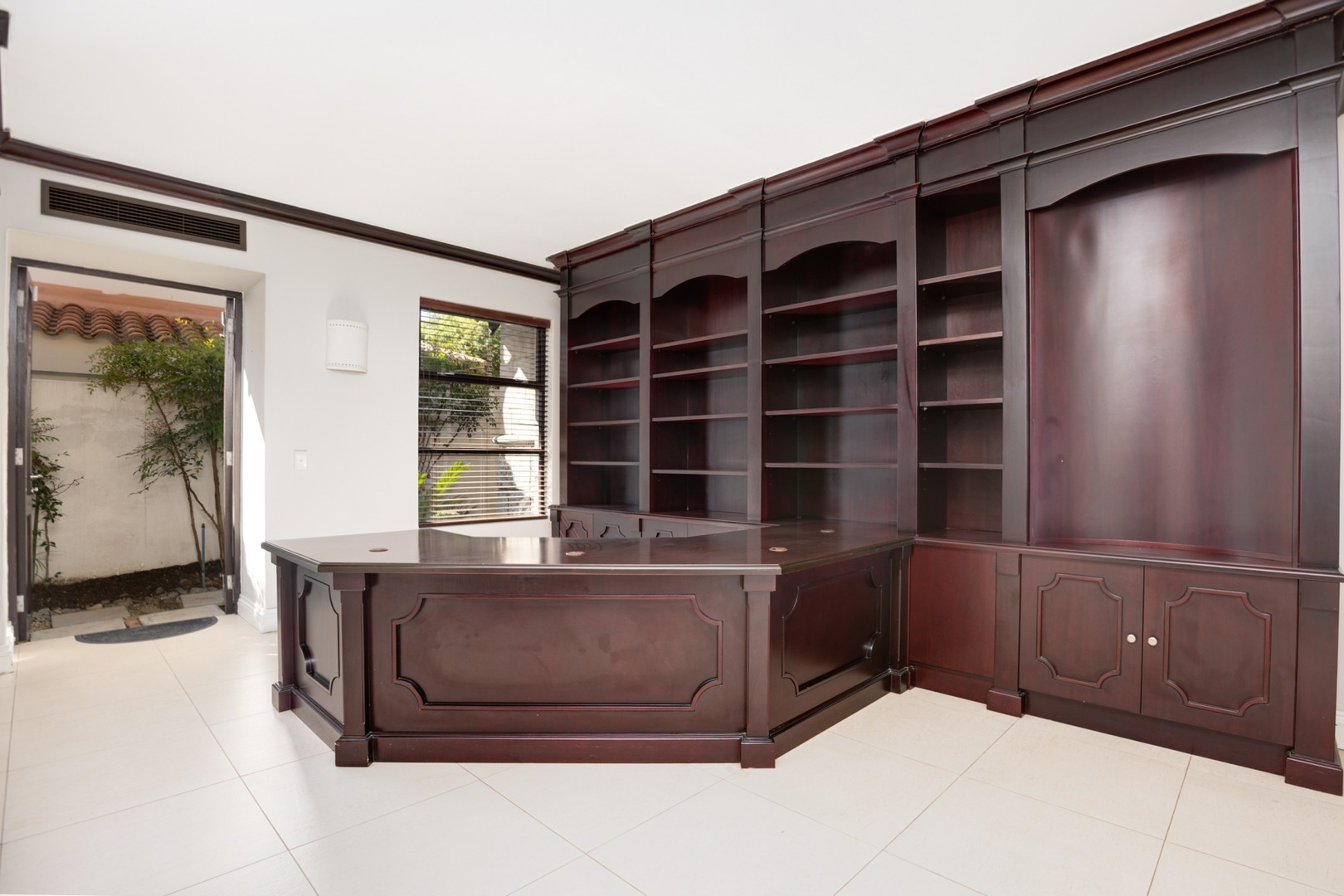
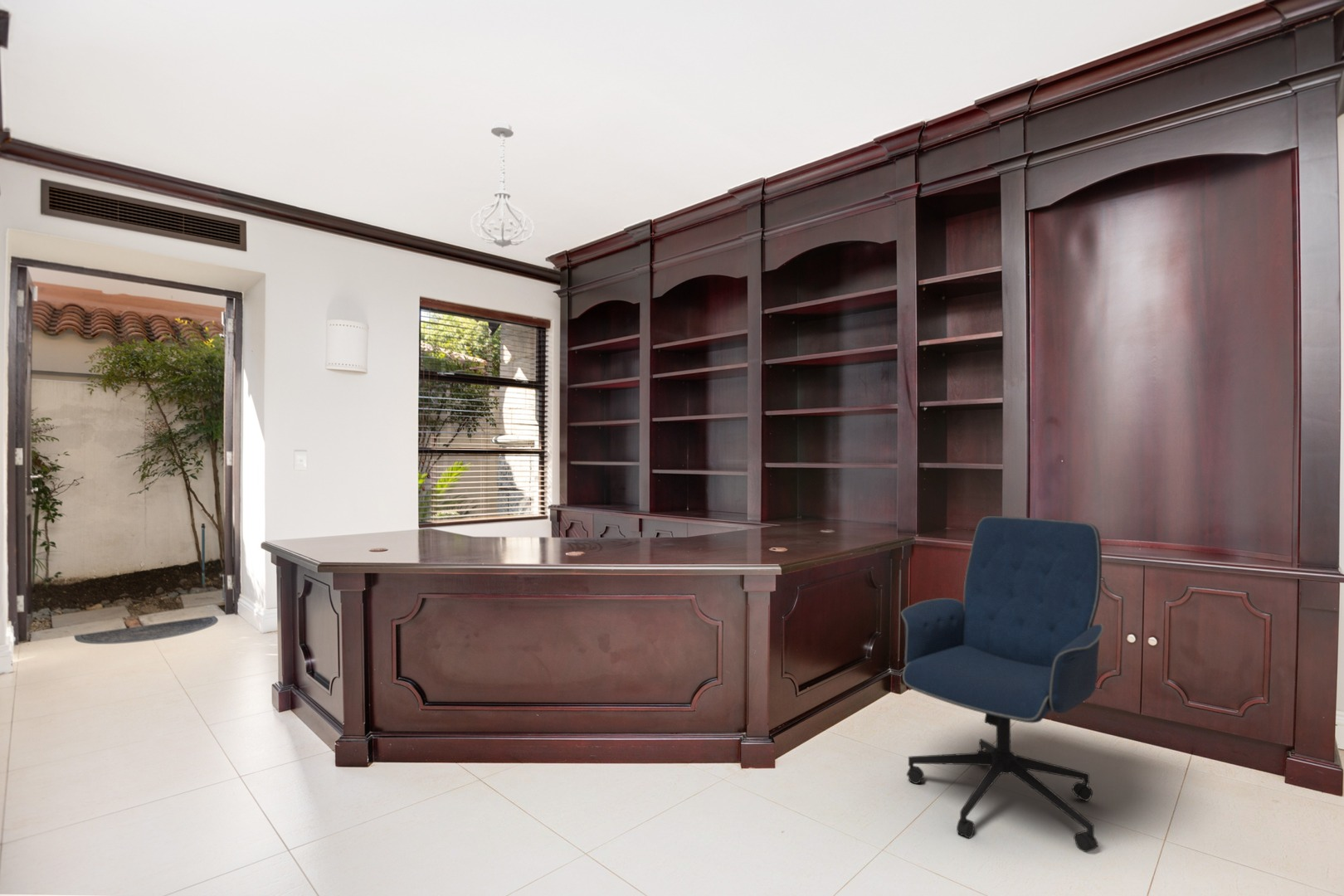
+ ceiling light fixture (502, 187)
+ office chair (1005, 663)
